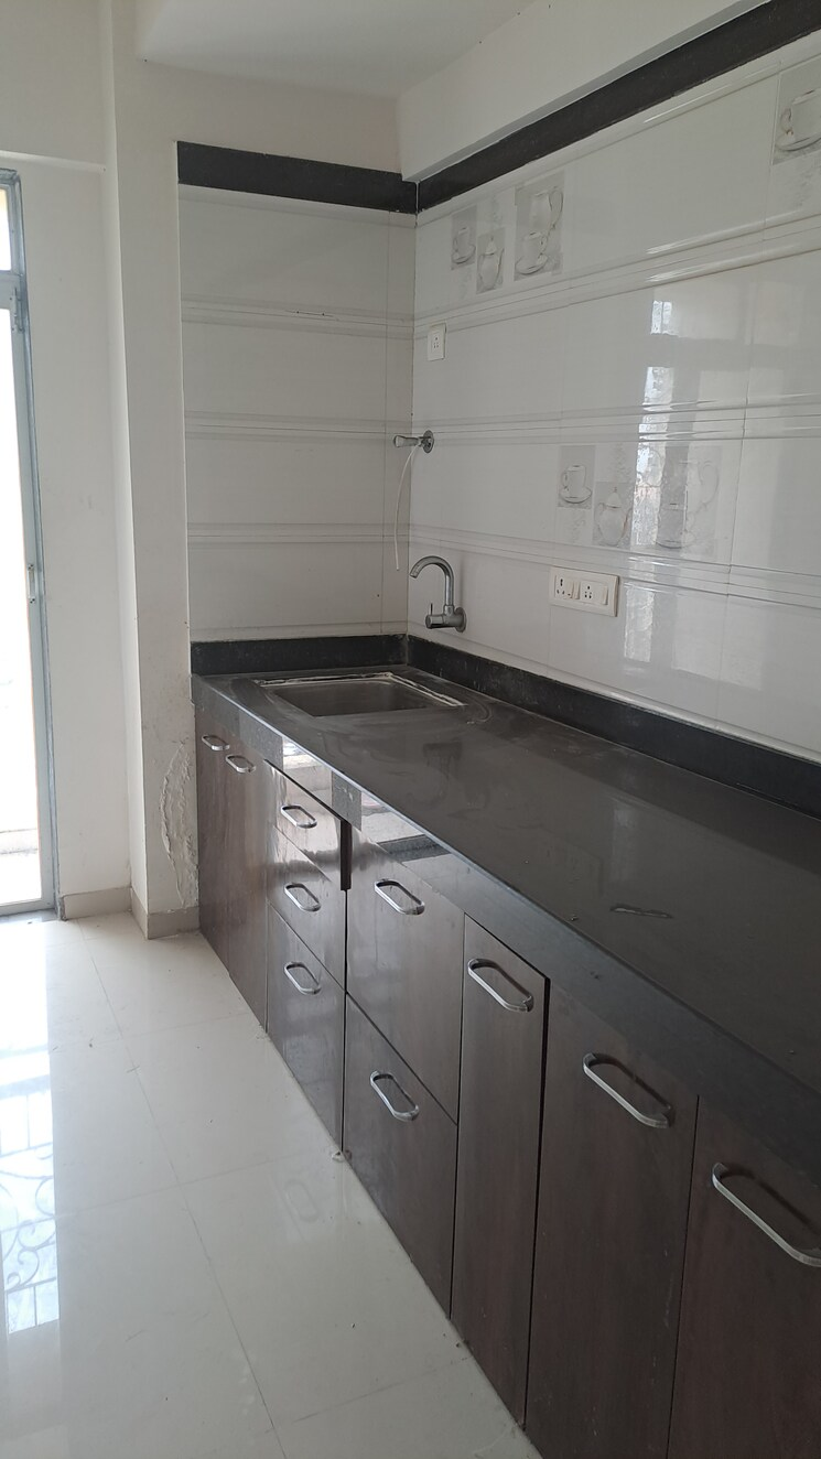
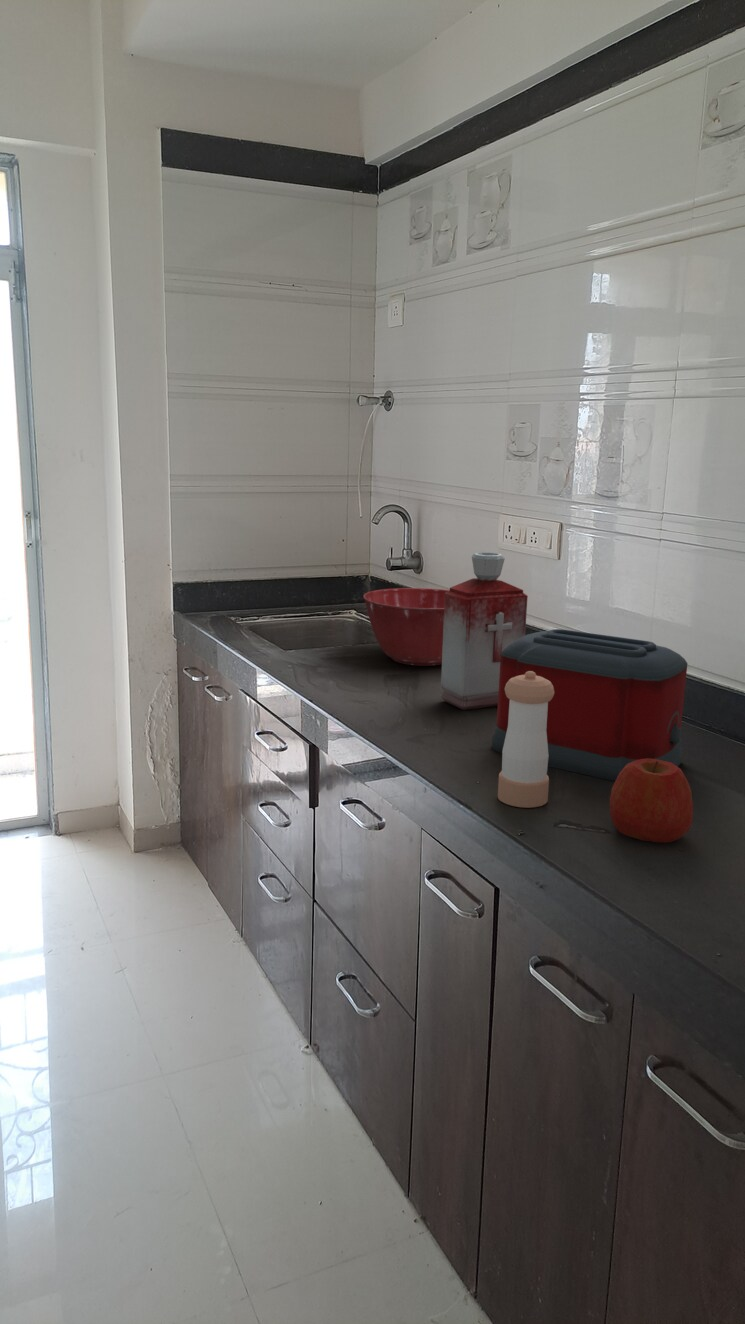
+ toaster (586, 696)
+ bottle (484, 629)
+ pepper shaker (526, 736)
+ apple (651, 796)
+ mixing bowl (421, 628)
